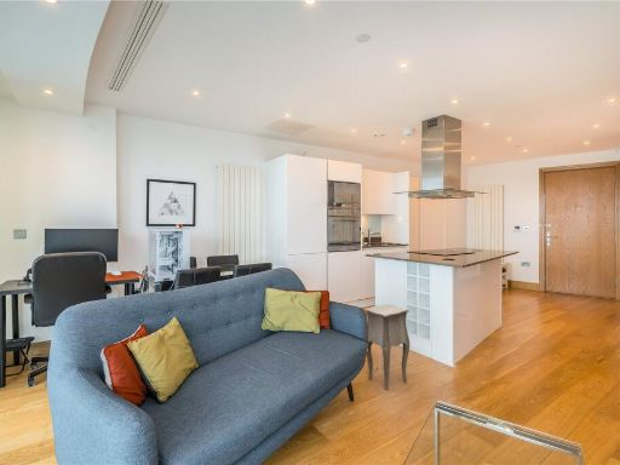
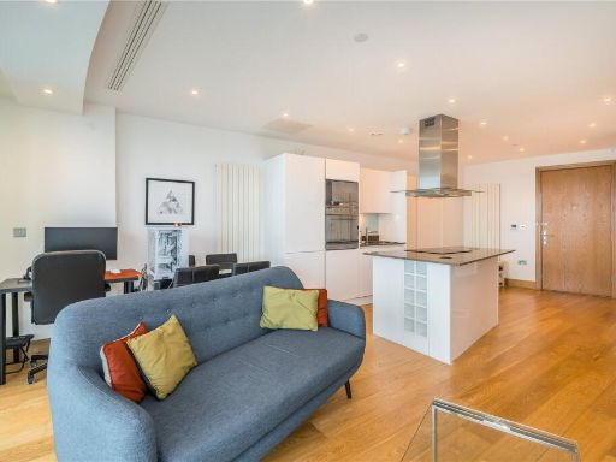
- side table (386, 344)
